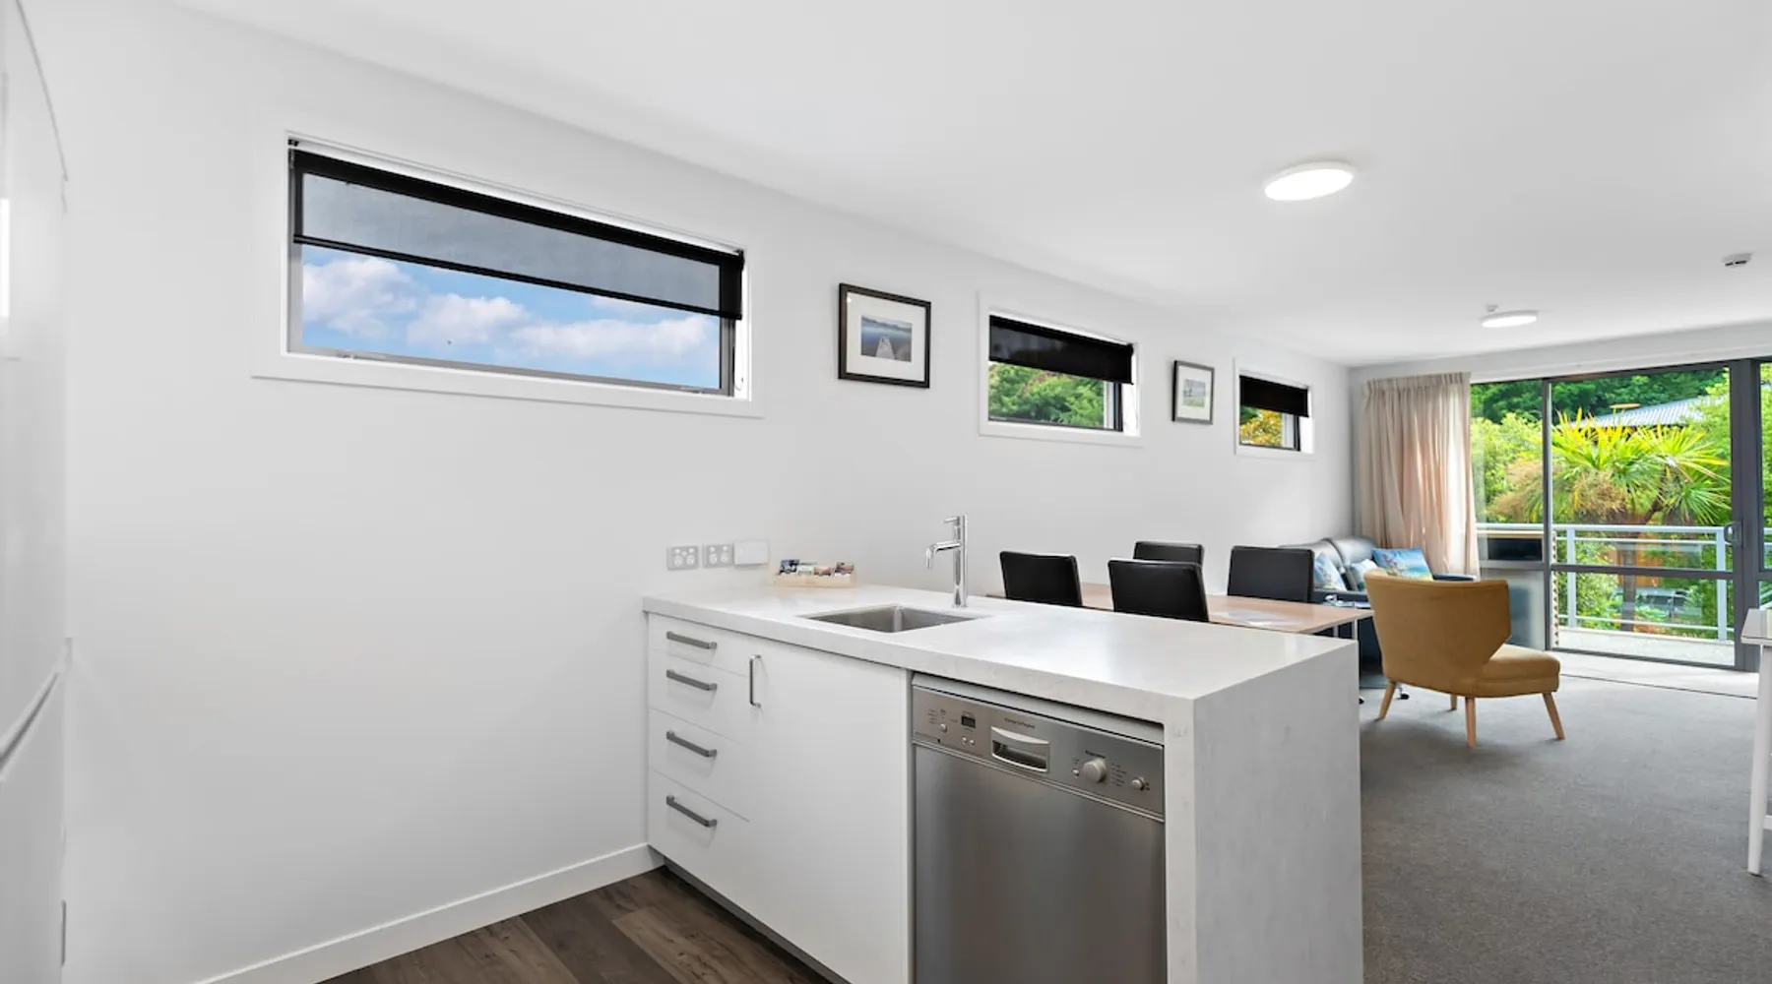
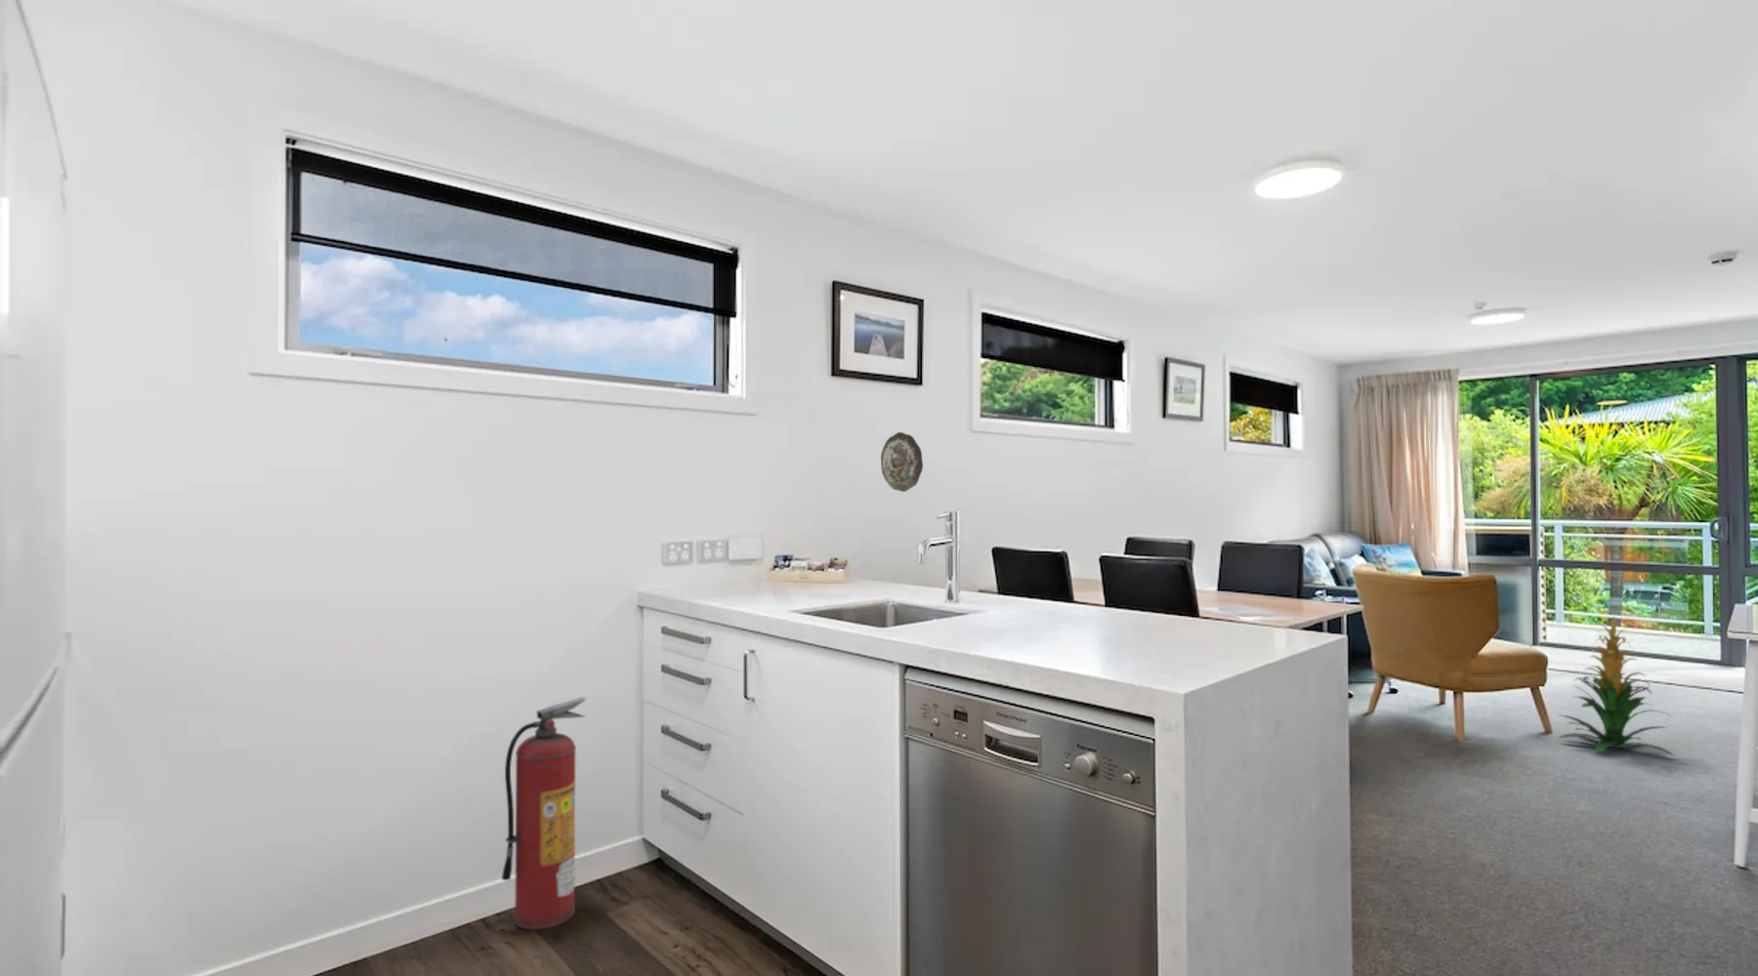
+ decorative plate (899, 462)
+ fire extinguisher (544, 809)
+ indoor plant (1614, 683)
